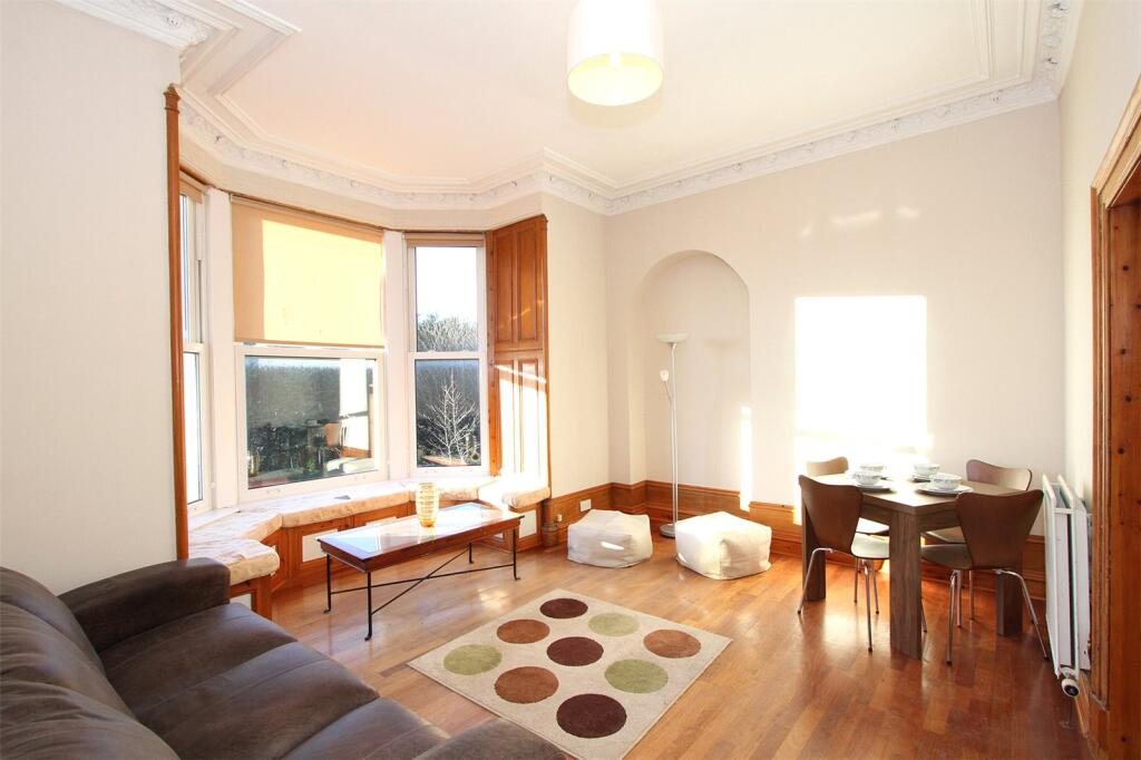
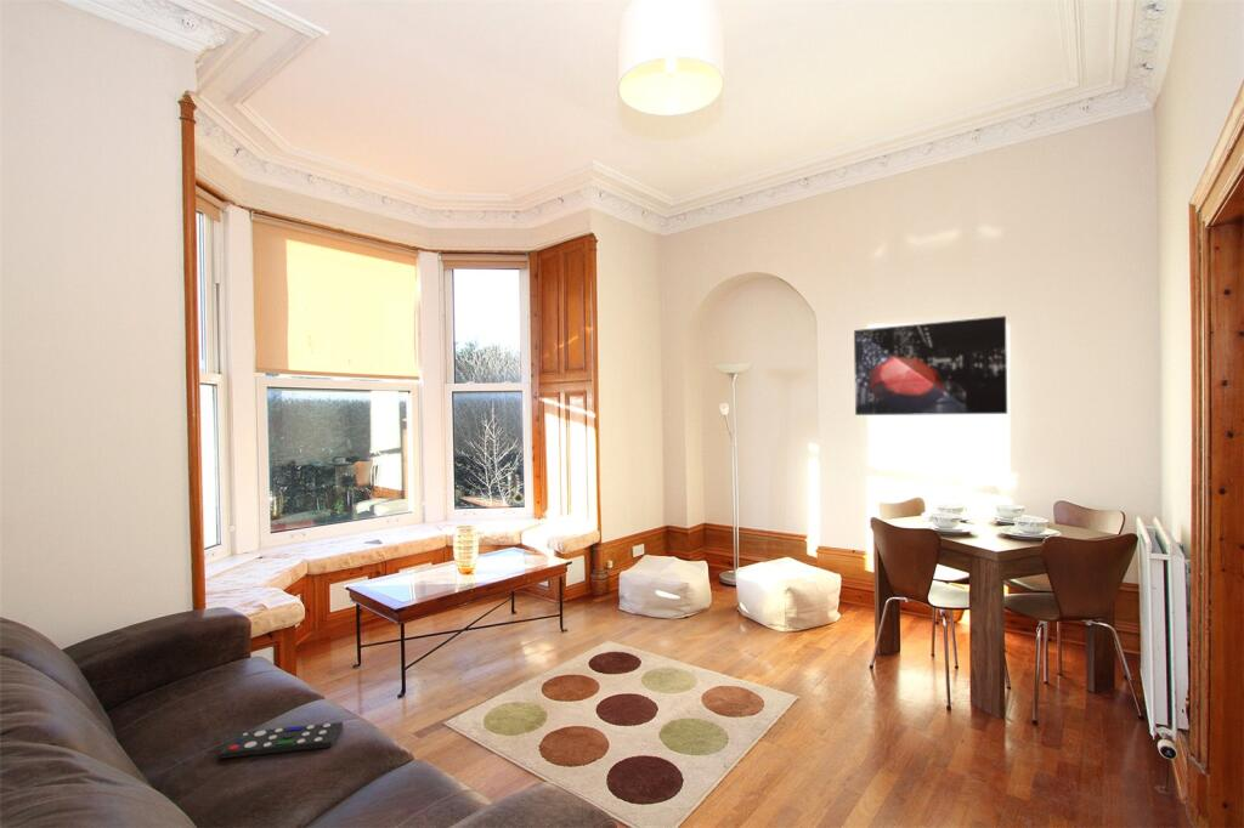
+ remote control (283, 738)
+ wall art (924, 369)
